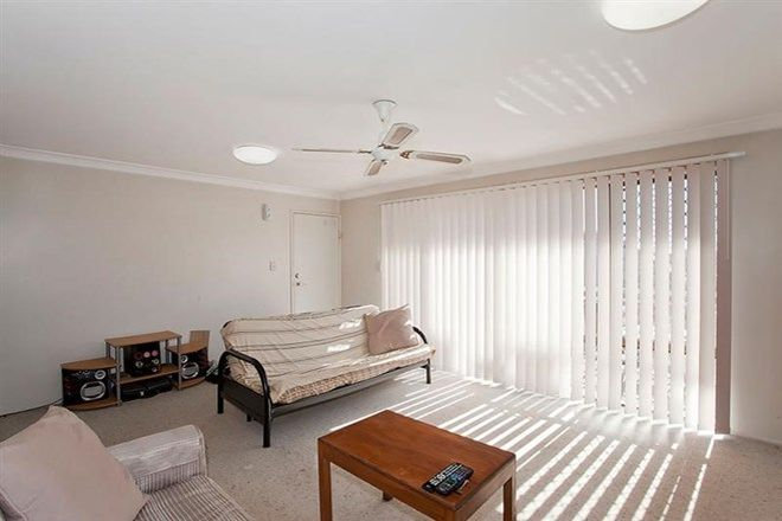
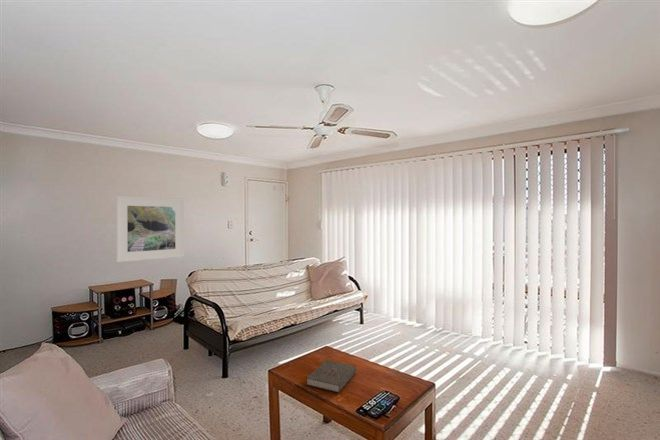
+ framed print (152, 228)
+ book (332, 375)
